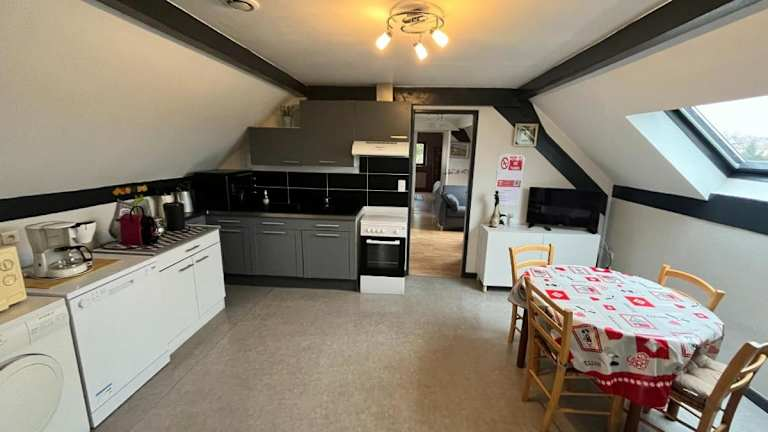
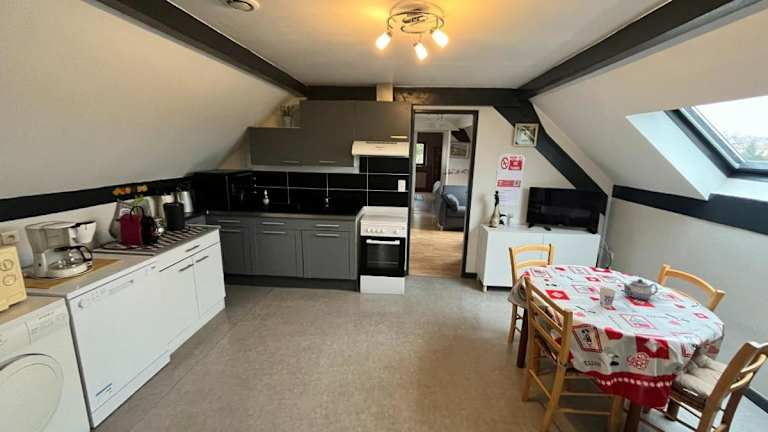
+ teapot (639, 288)
+ cup (606, 297)
